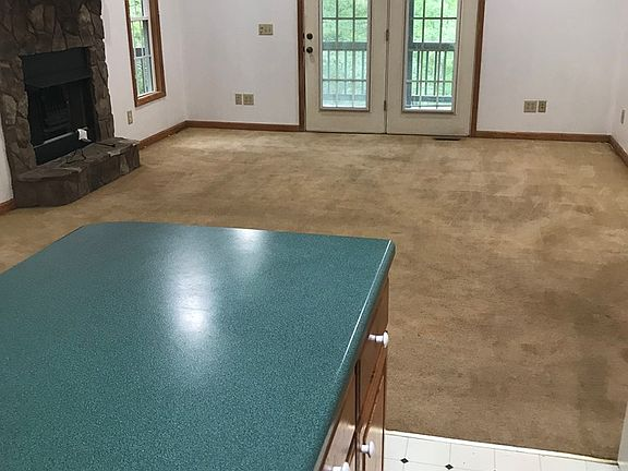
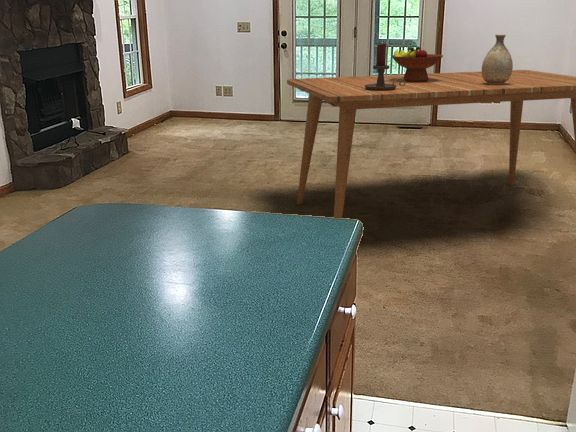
+ fruit bowl (416, 62)
+ dining table (439, 104)
+ vase (497, 59)
+ candle holder (385, 65)
